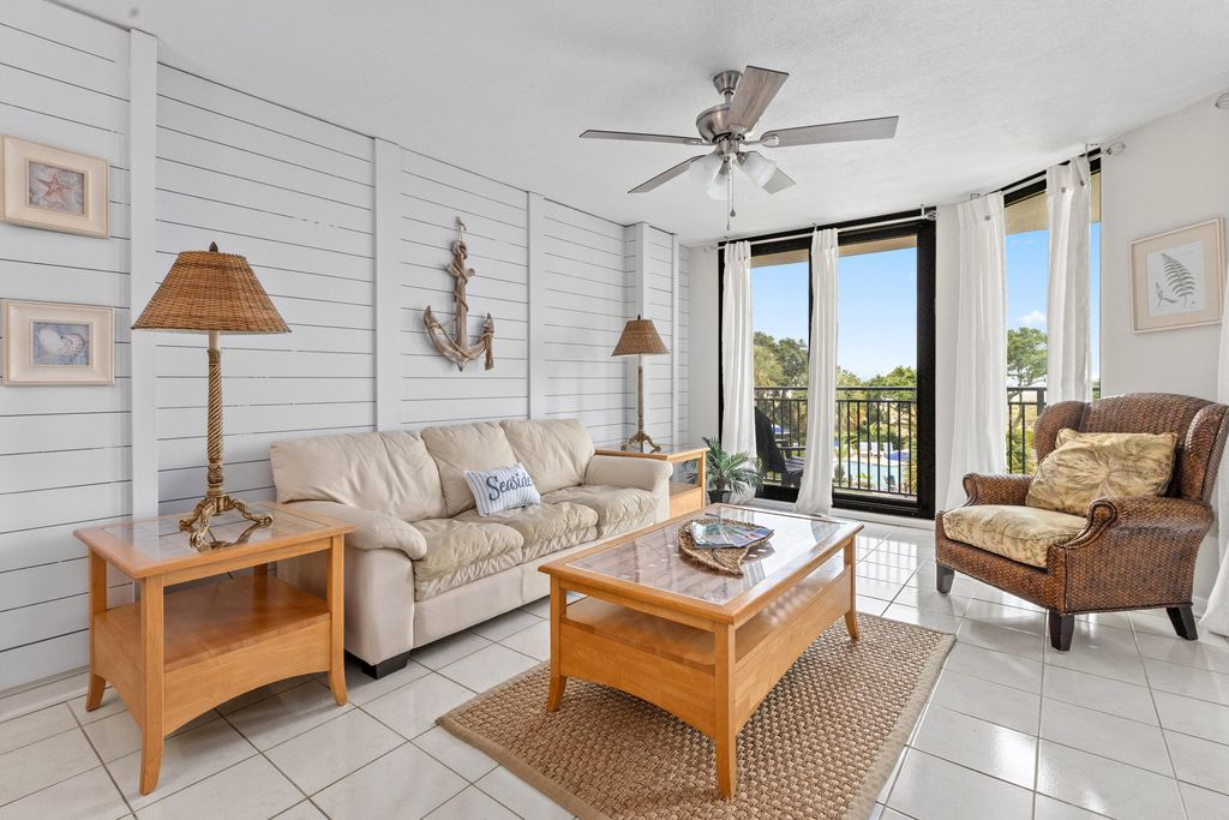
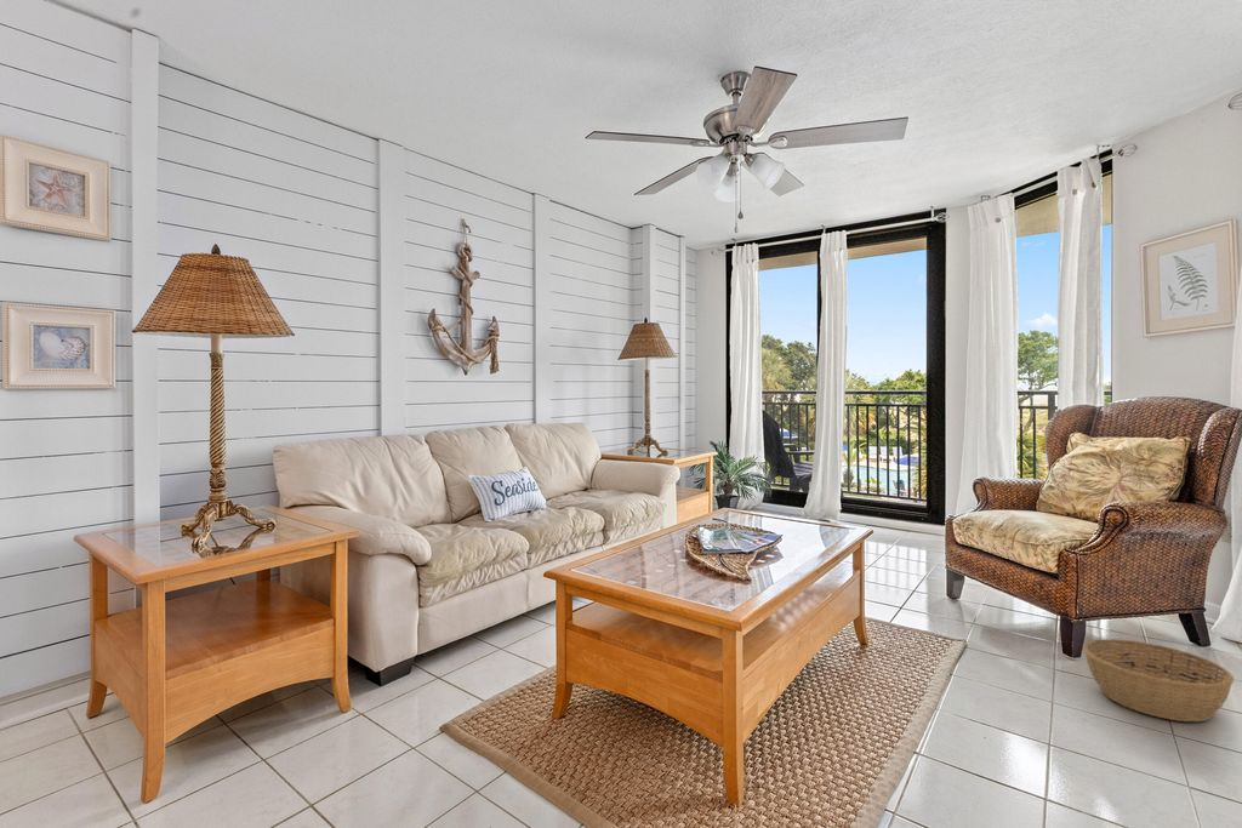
+ basket (1153, 679)
